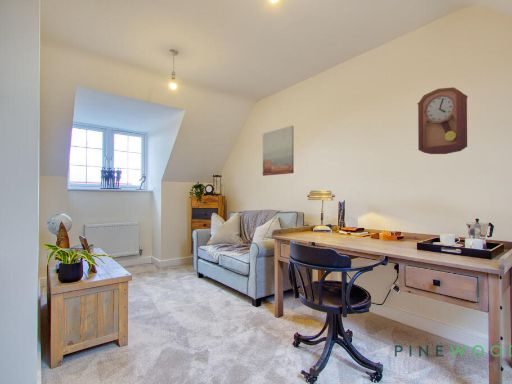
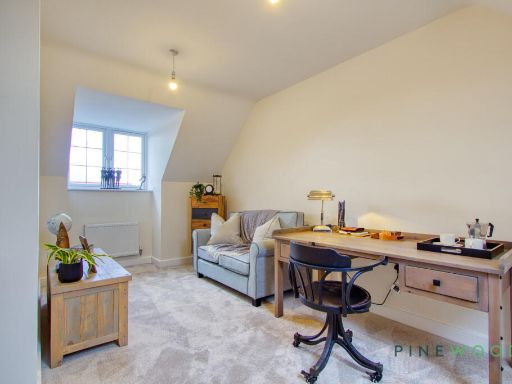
- wall art (277, 152)
- pendulum clock (441, 121)
